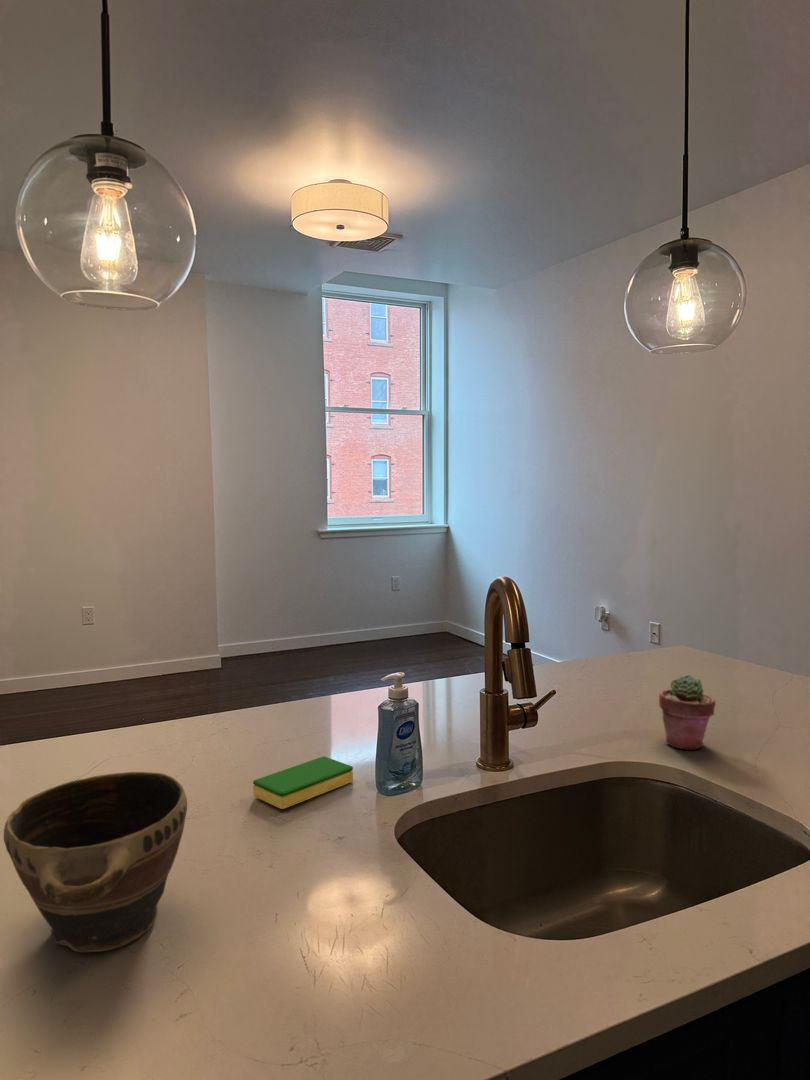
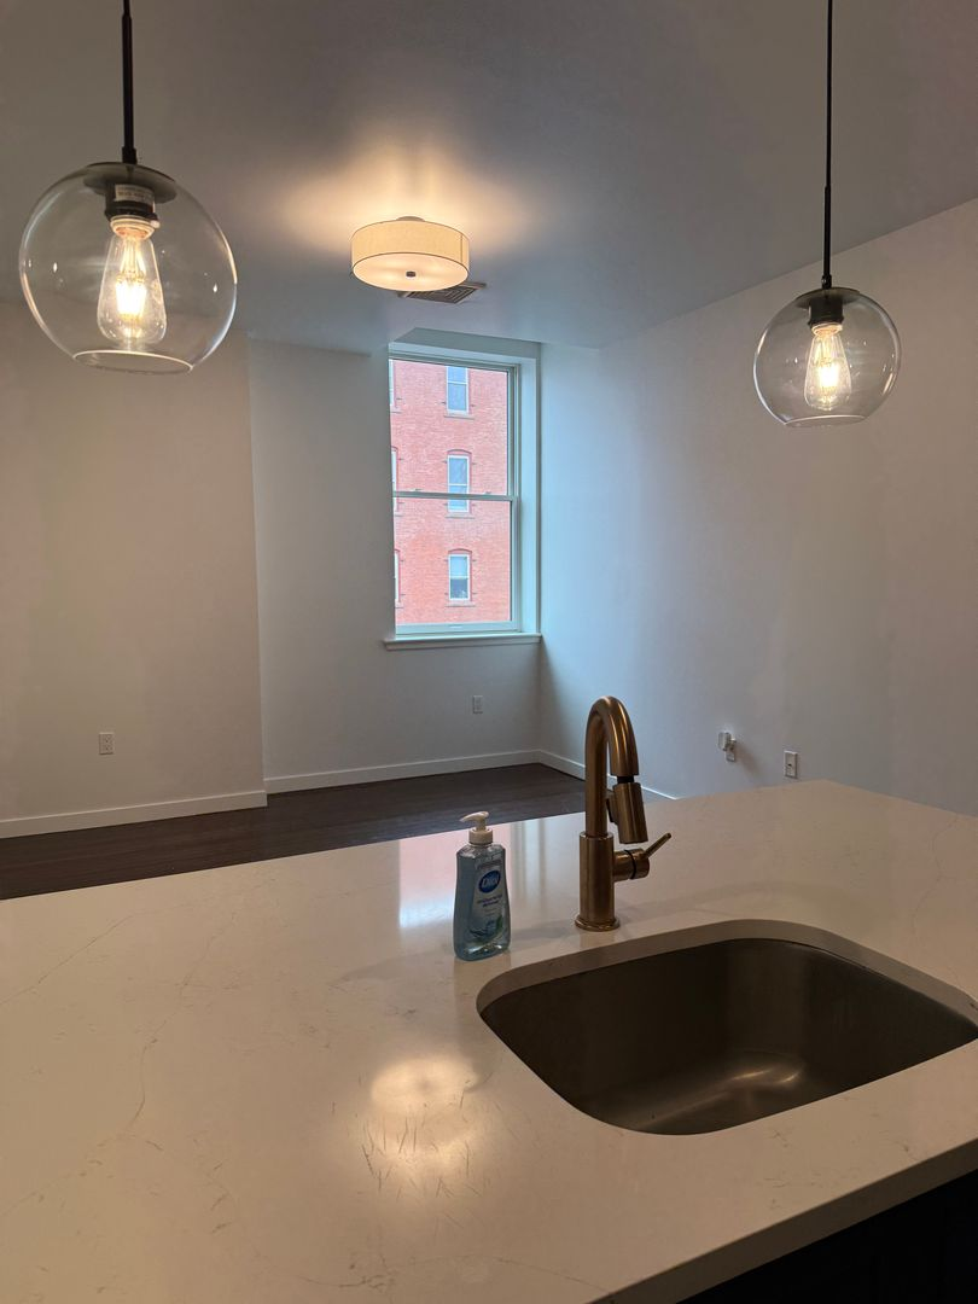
- dish sponge (304, 781)
- potted succulent (686, 709)
- bowl (102, 865)
